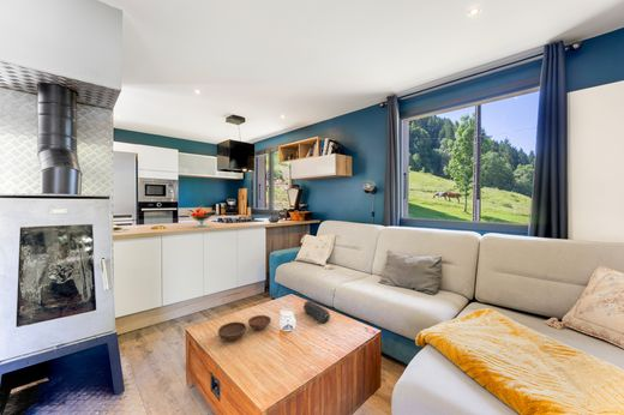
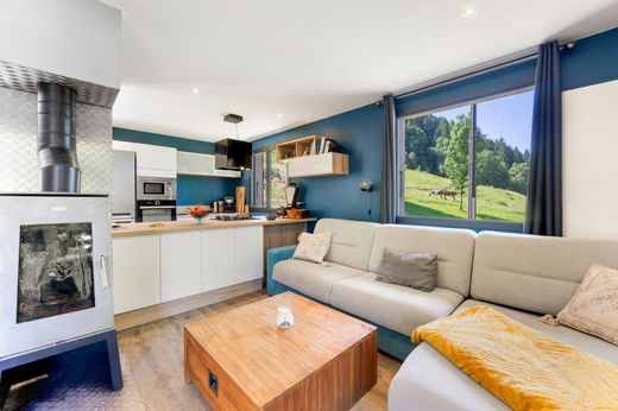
- speaker (316, 311)
- bowl (245, 327)
